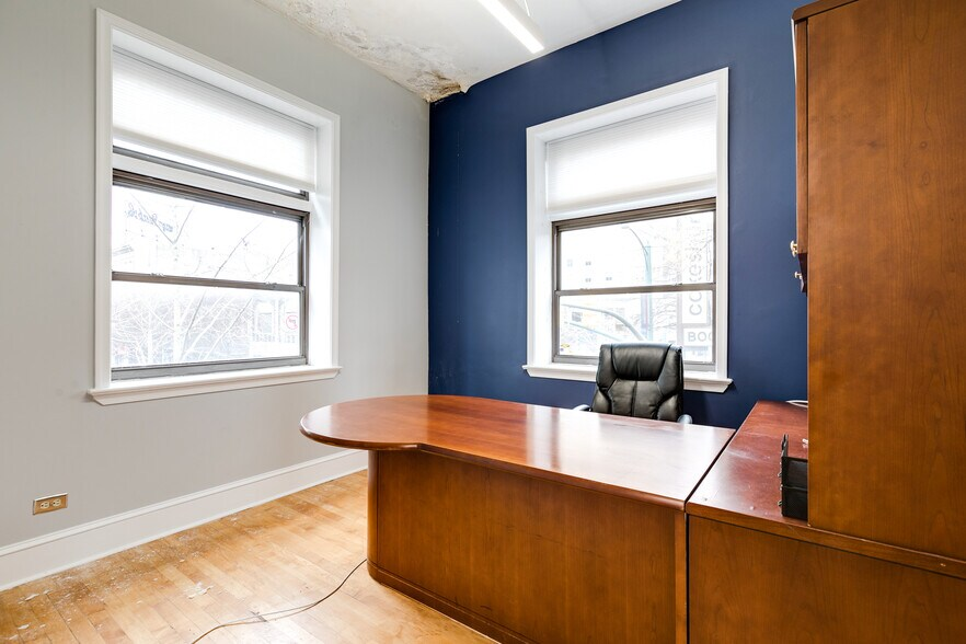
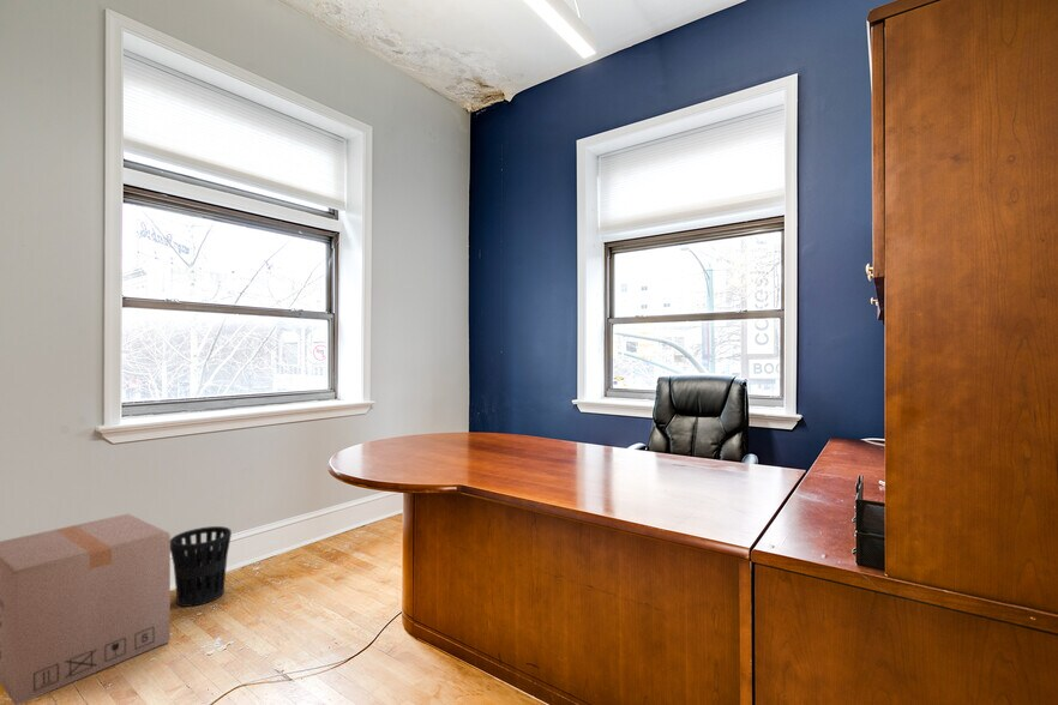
+ cardboard box (80, 593)
+ wastebasket (200, 565)
